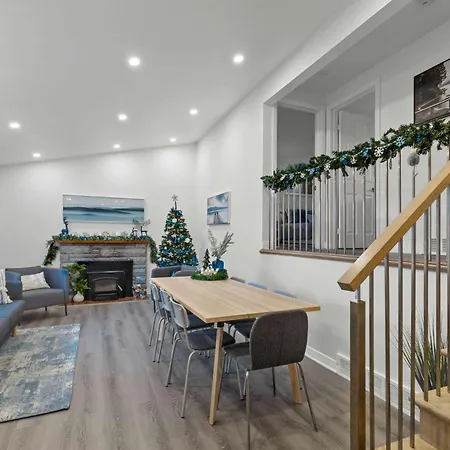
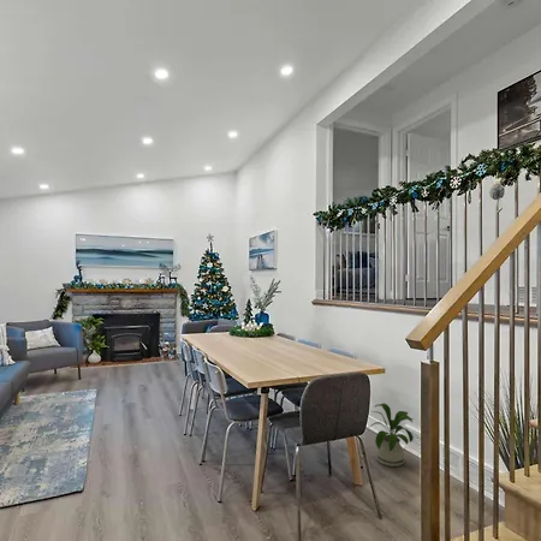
+ house plant (396, 430)
